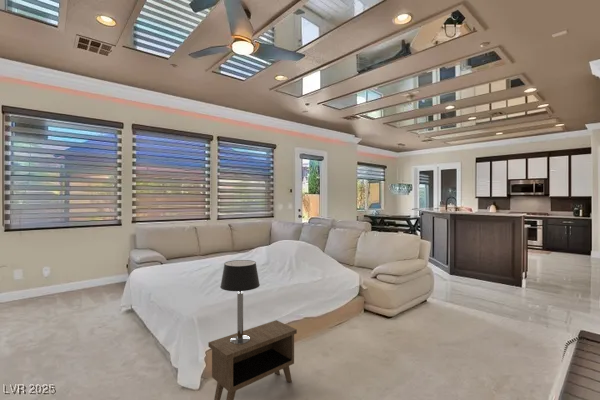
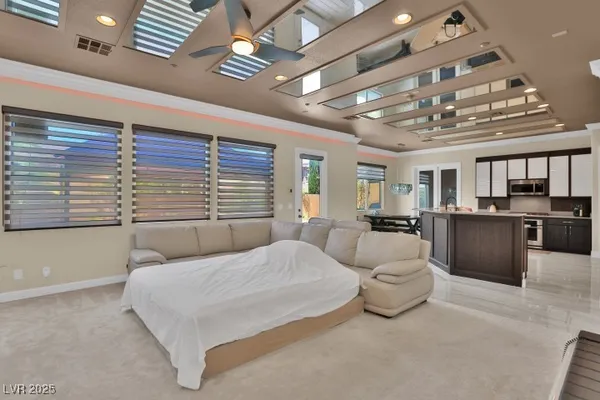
- table lamp (240, 301)
- nightstand (254, 363)
